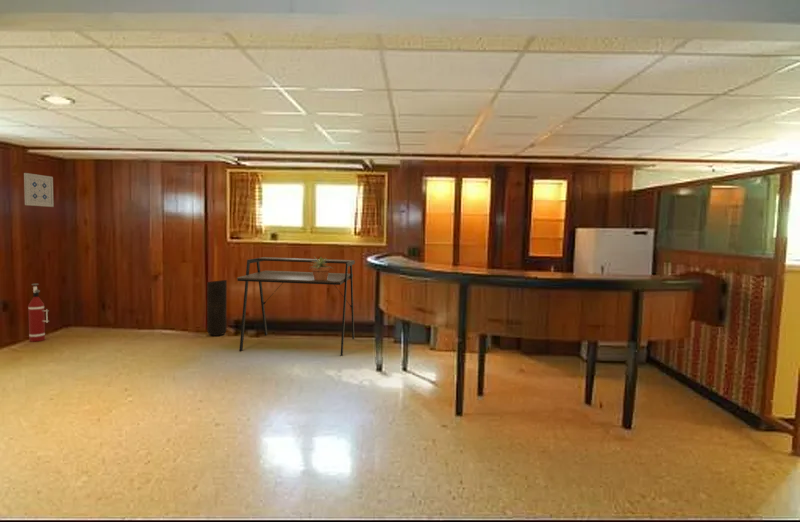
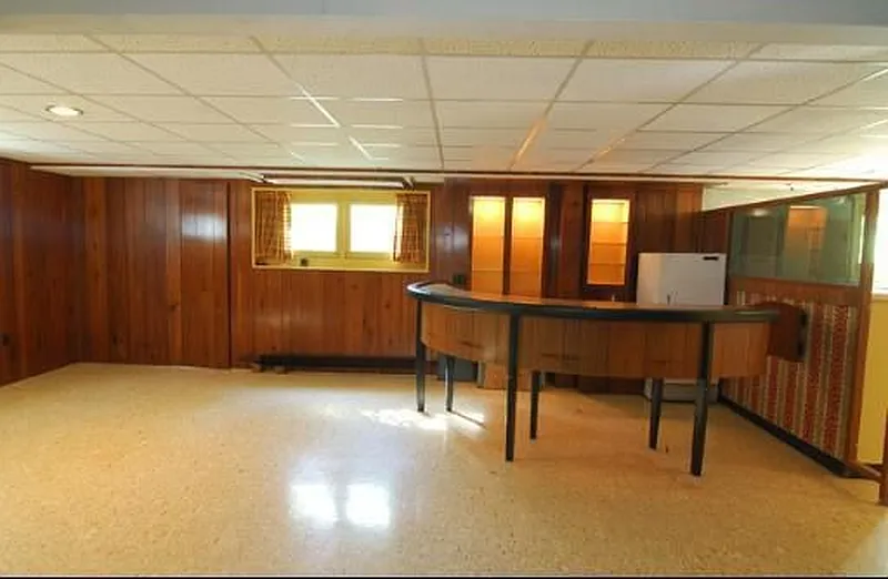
- trash can (216, 307)
- potted plant (321, 267)
- desk (303, 283)
- wall art (39, 190)
- fire extinguisher (39, 312)
